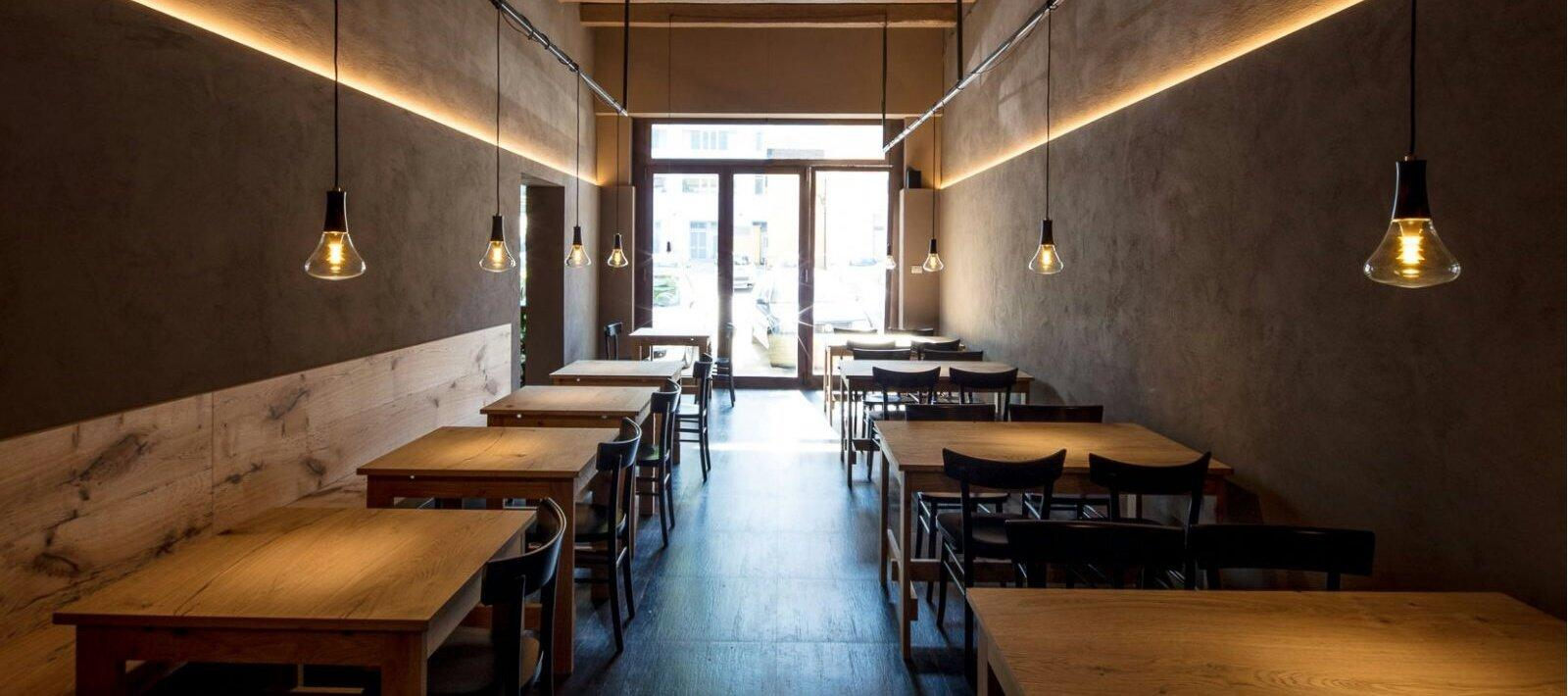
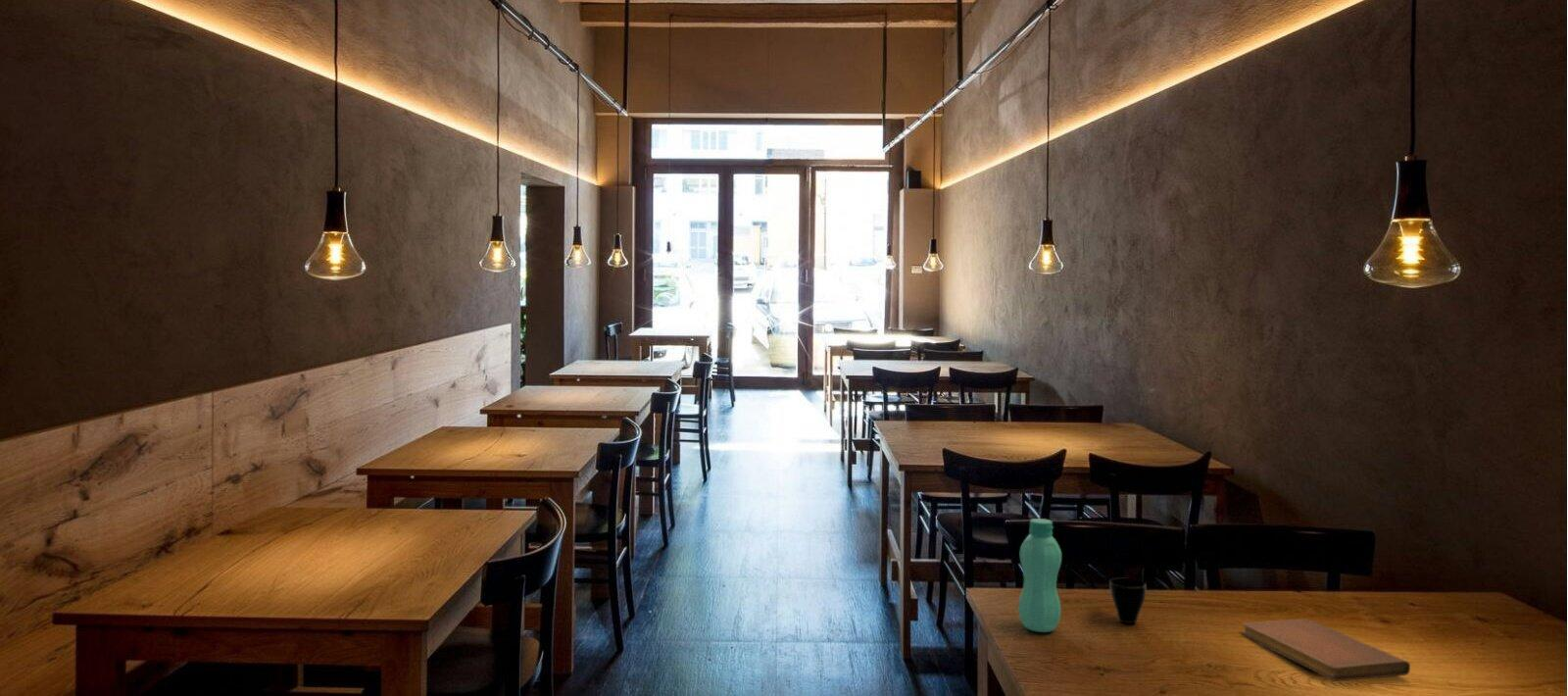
+ notebook (1320, 647)
+ bottle (1040, 573)
+ cup (1123, 599)
